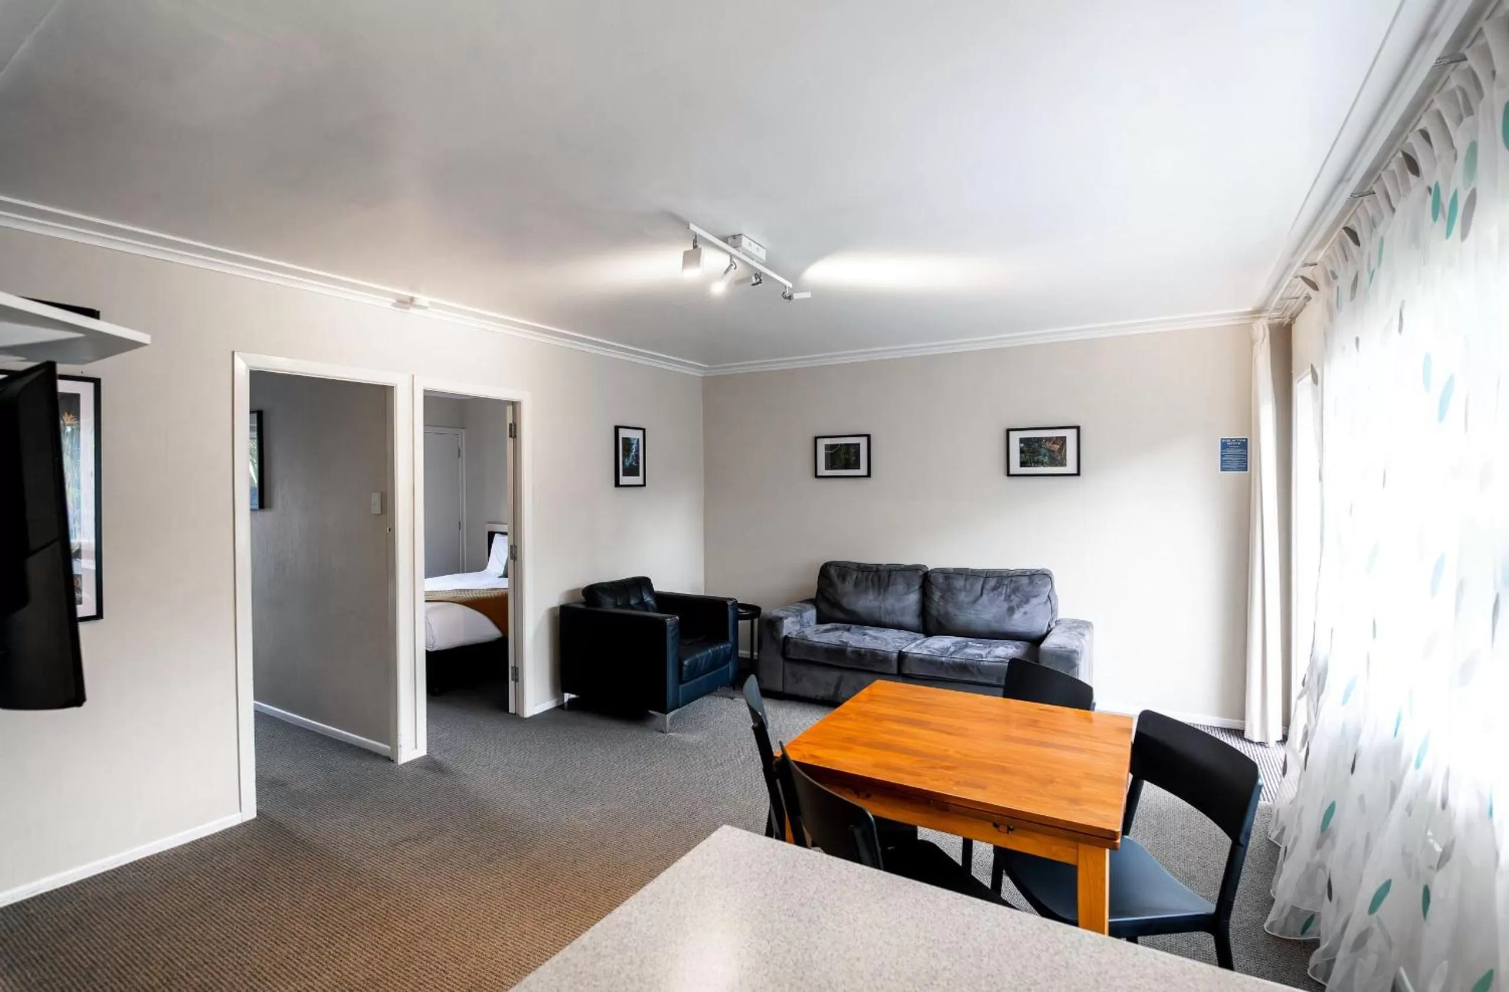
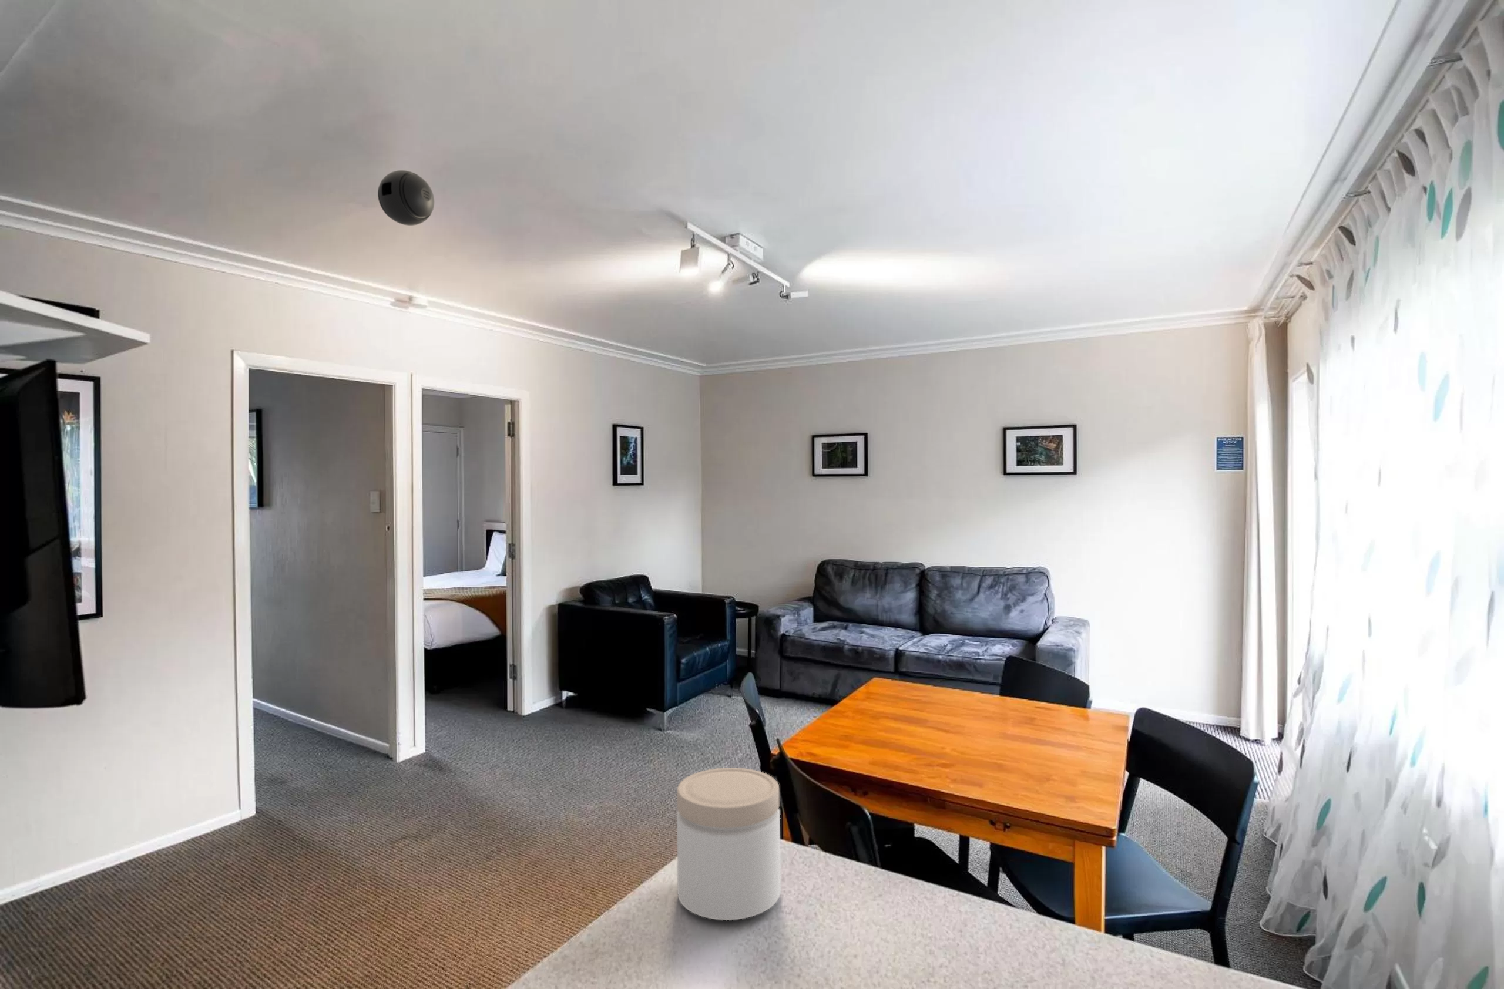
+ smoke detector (406, 198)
+ jar (729, 840)
